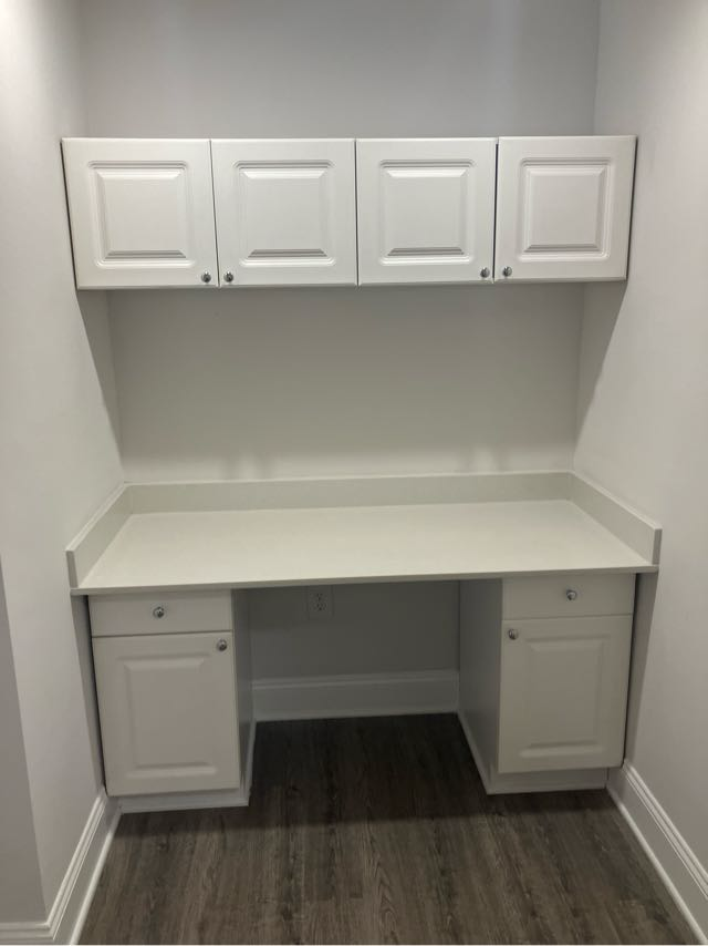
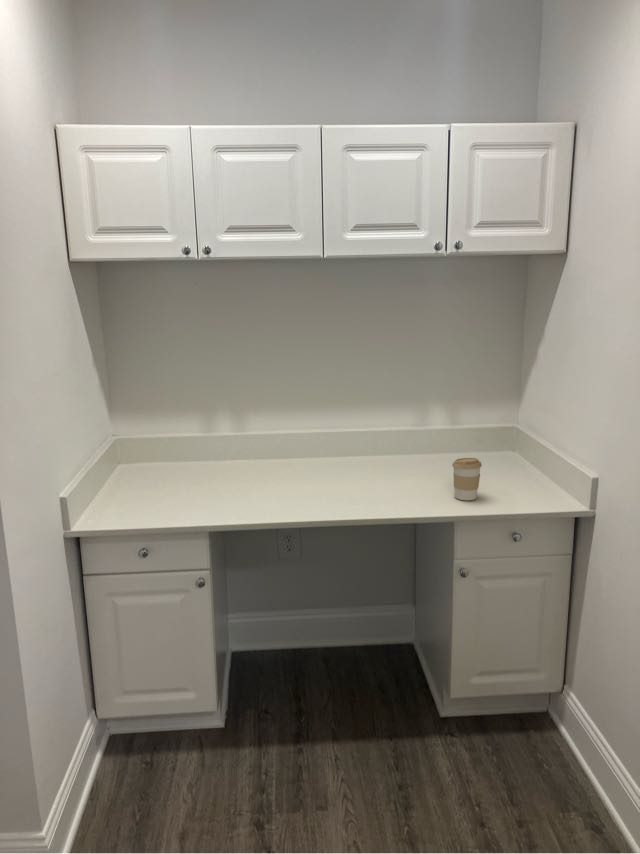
+ coffee cup (466, 477)
